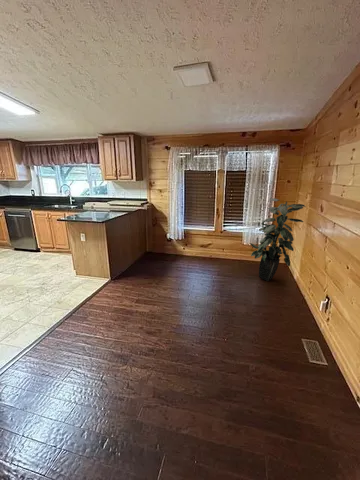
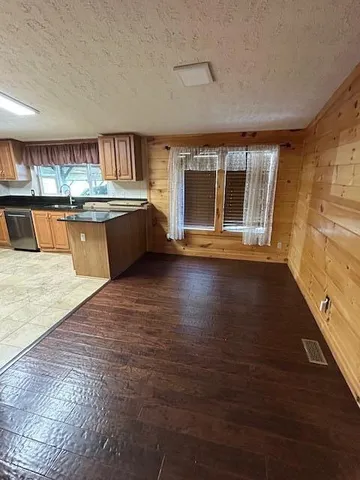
- indoor plant (274, 240)
